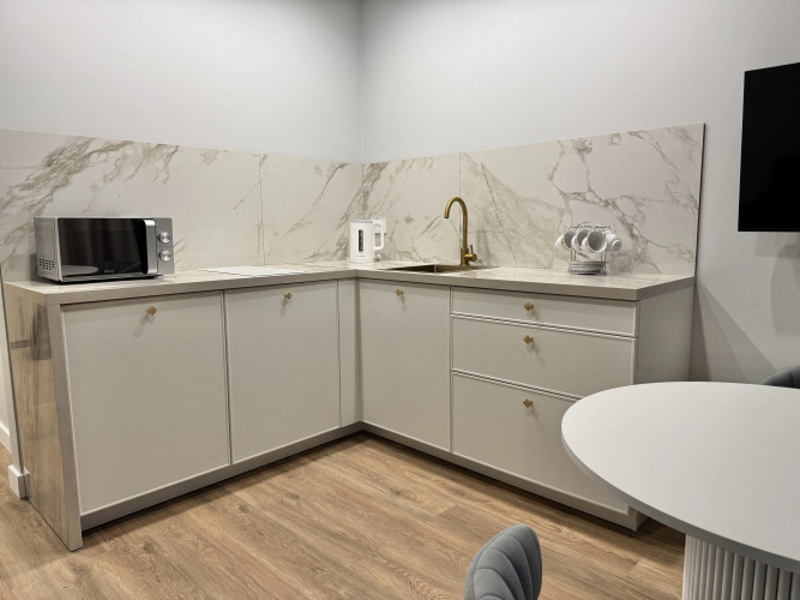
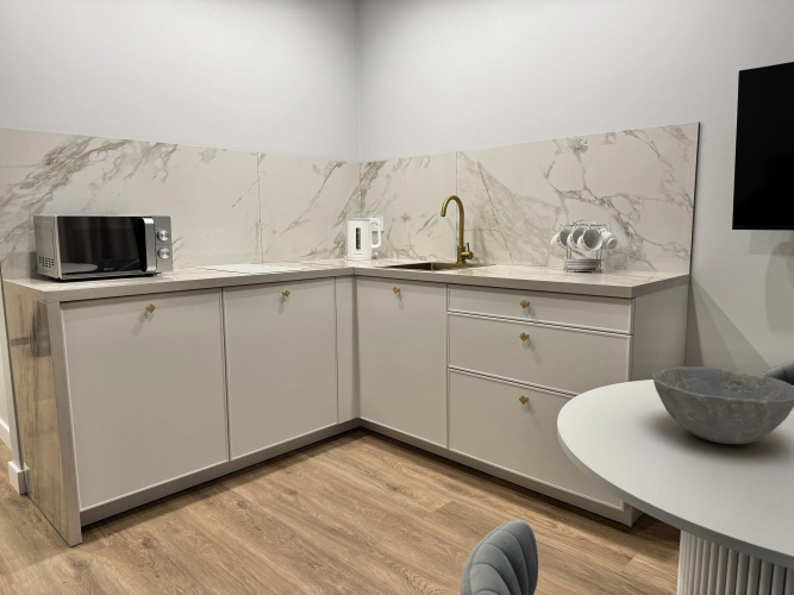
+ bowl (720, 408)
